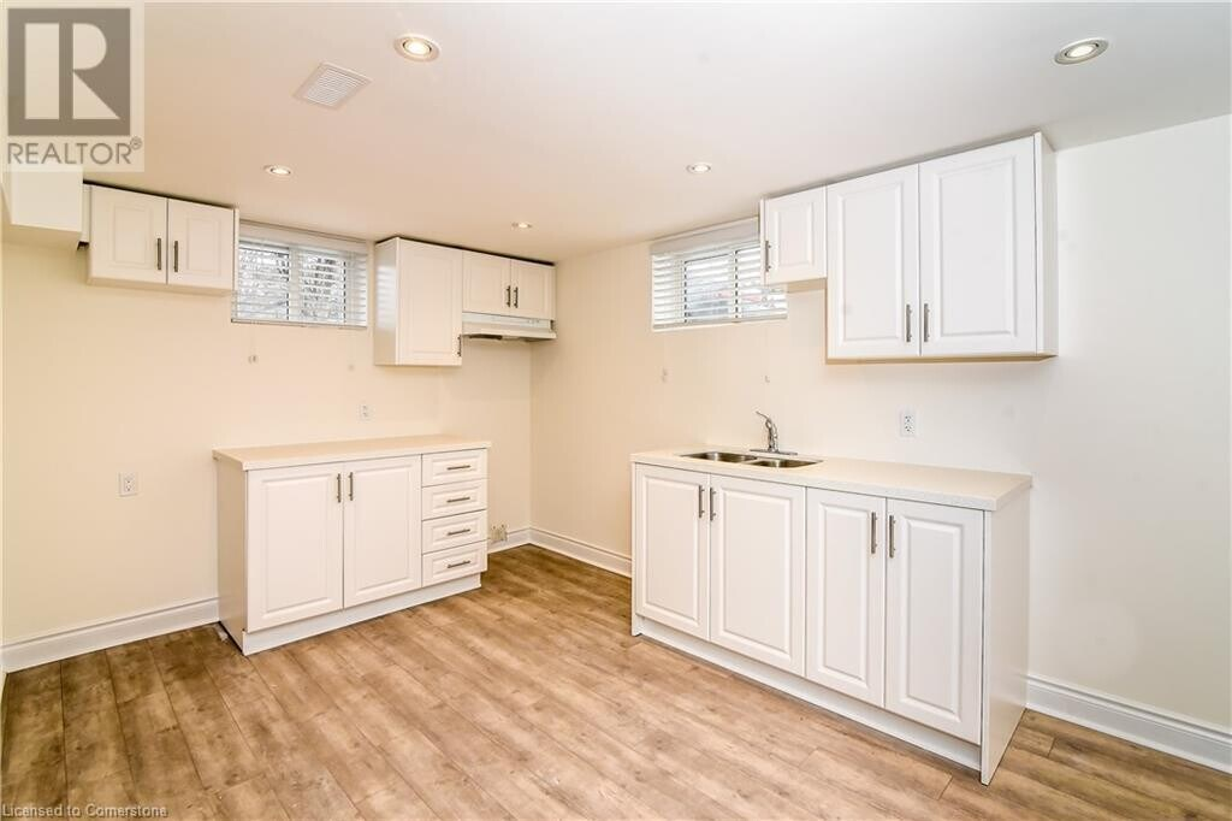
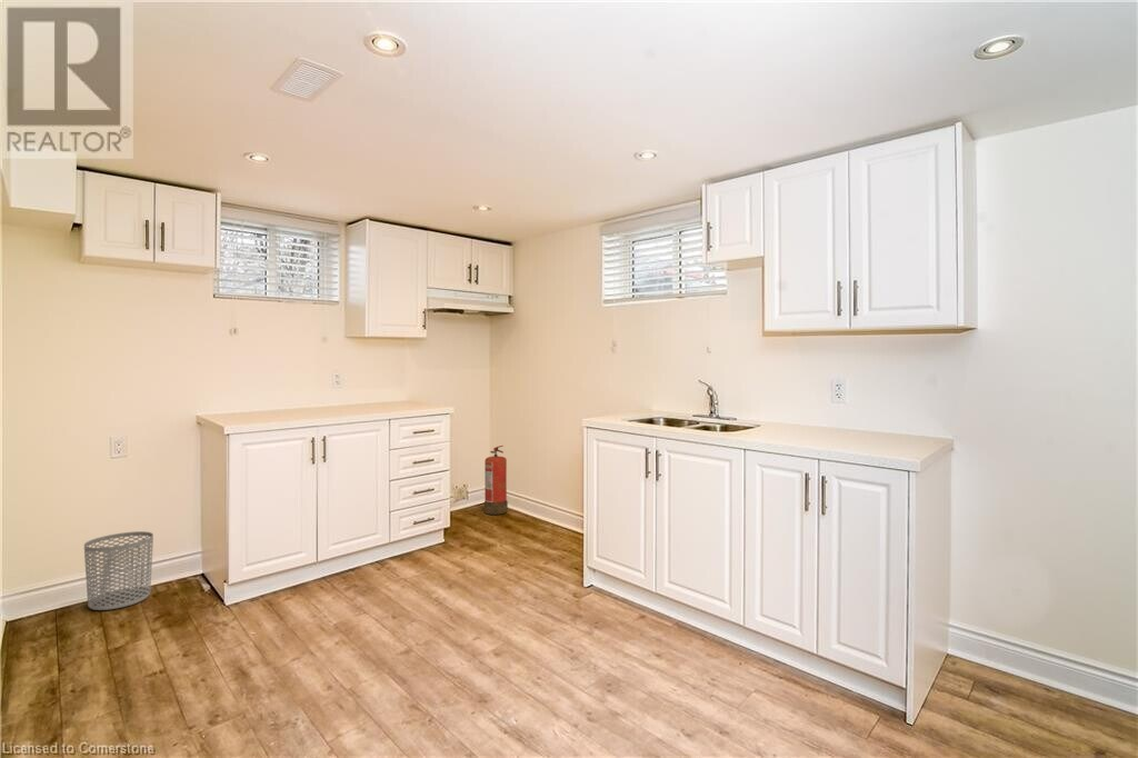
+ waste bin (119, 569)
+ fire extinguisher (496, 478)
